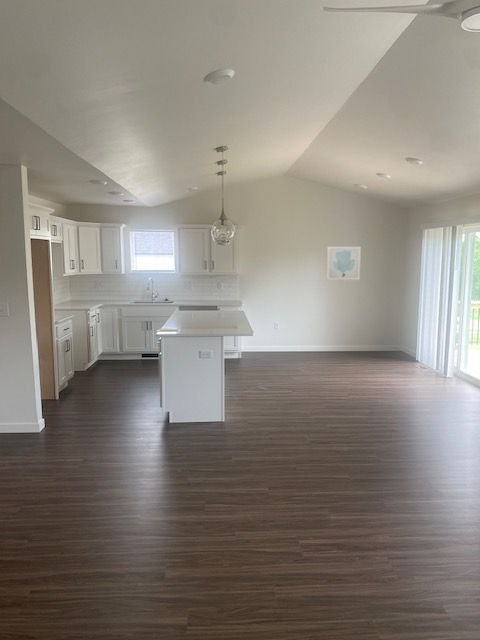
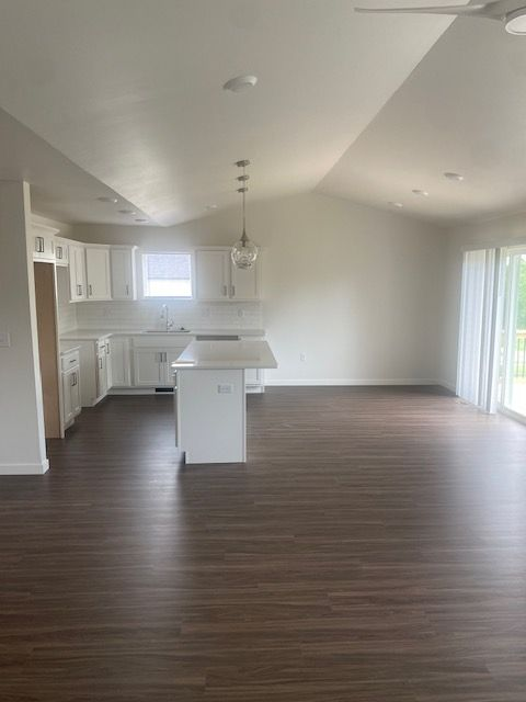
- wall art (343, 263)
